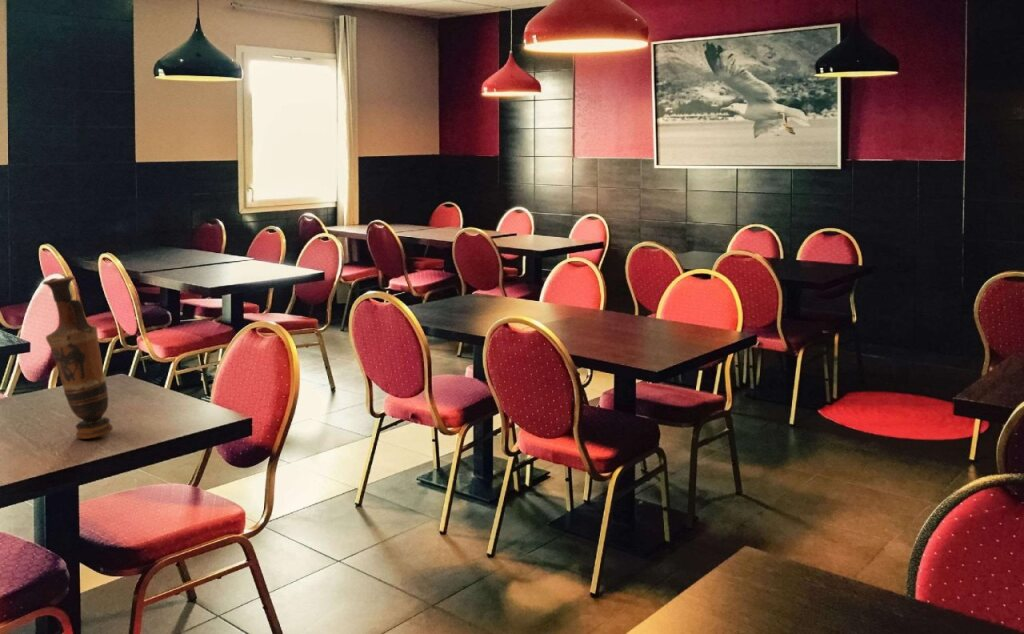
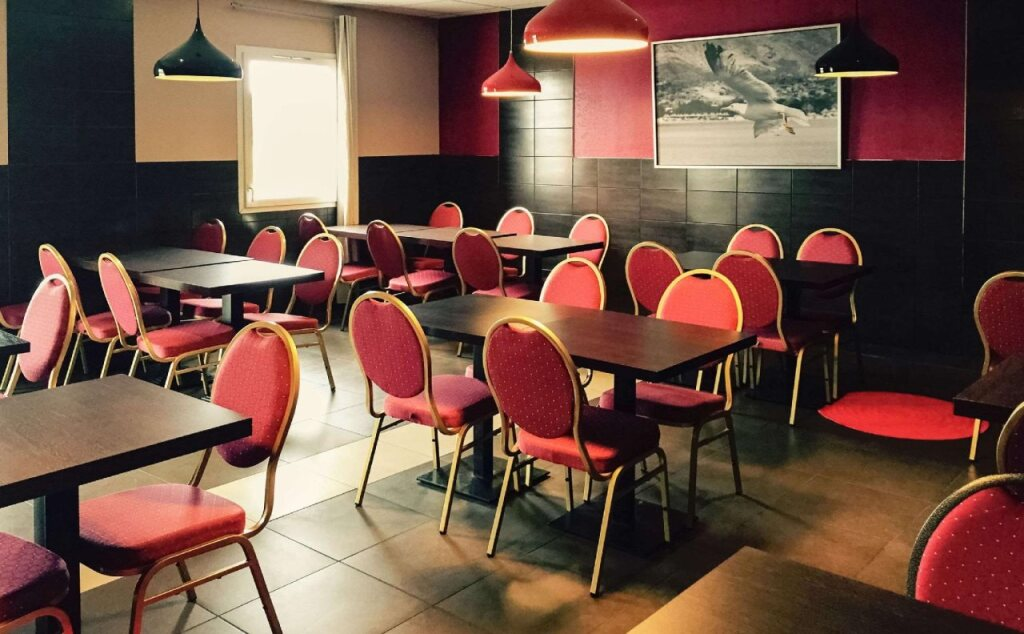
- vase (78, 357)
